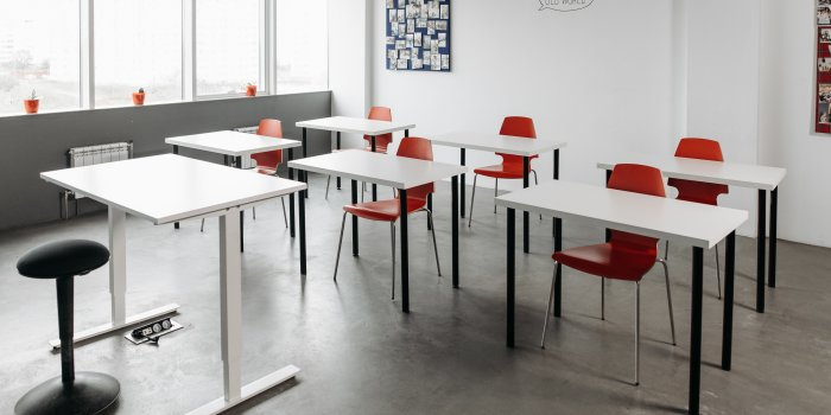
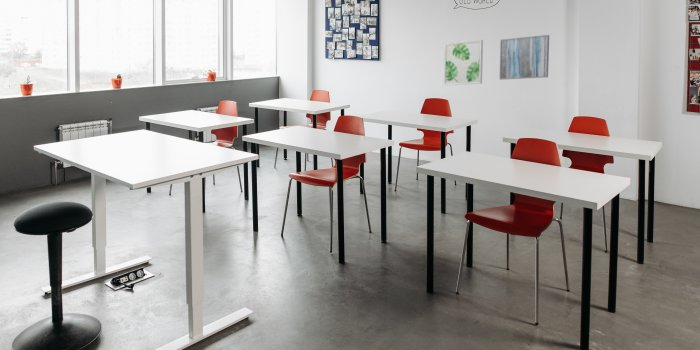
+ wall art (523, 58)
+ wall art (462, 63)
